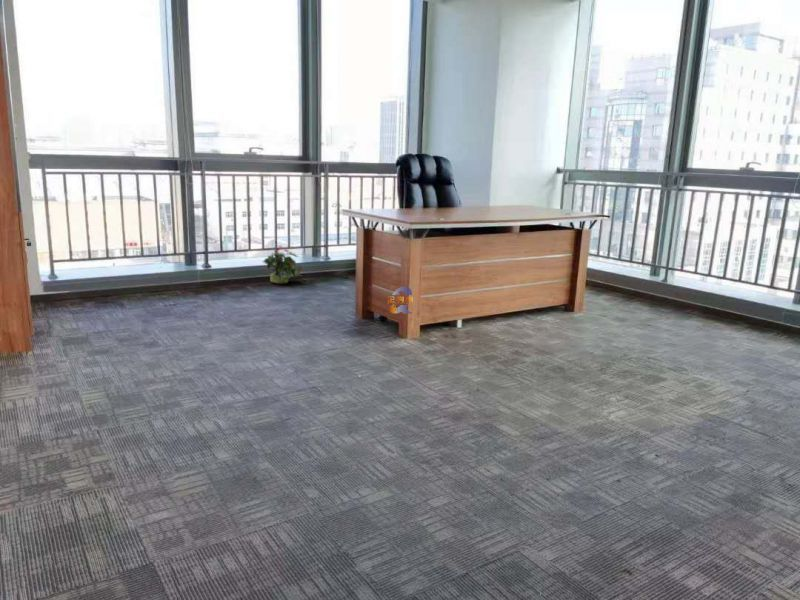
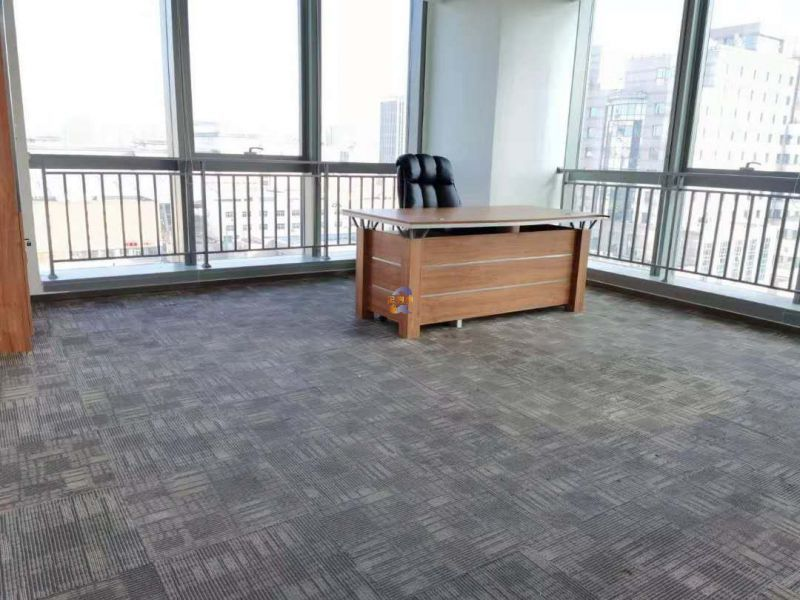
- potted plant (283, 264)
